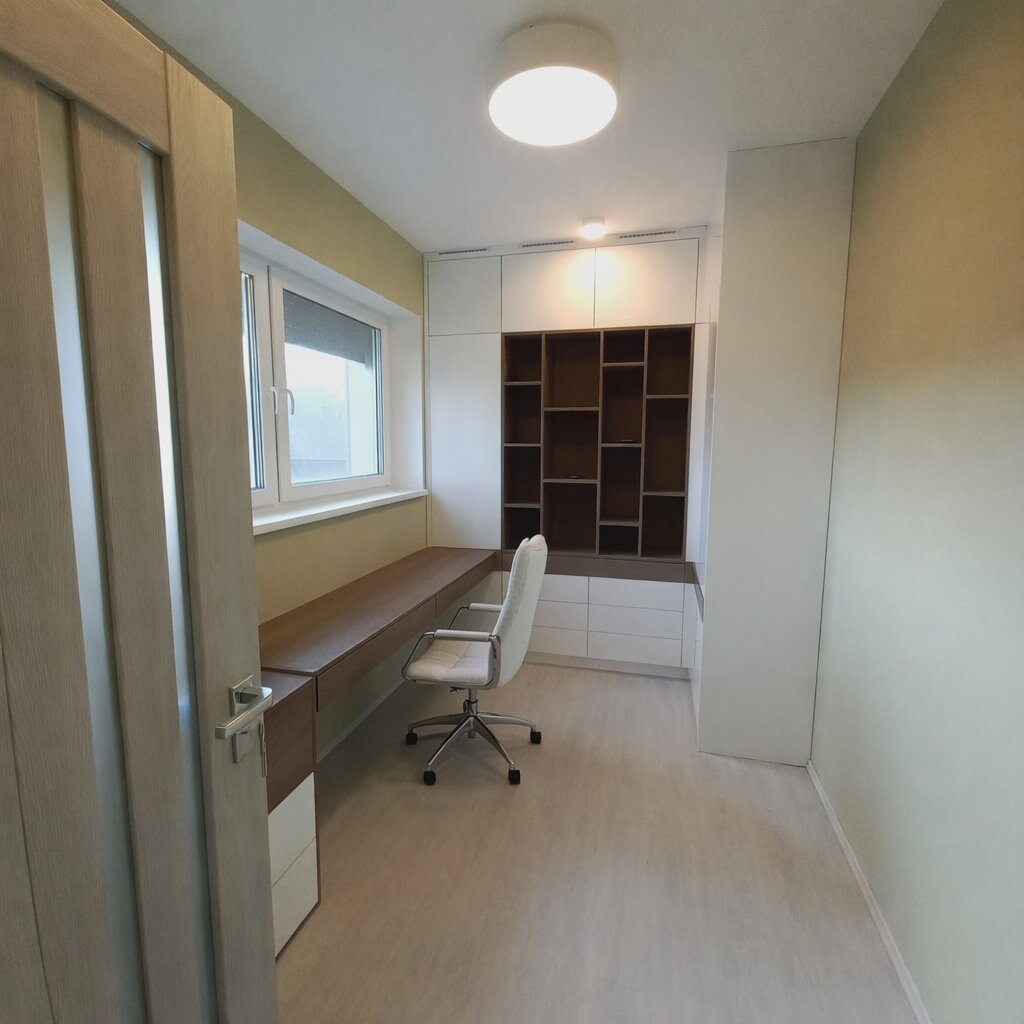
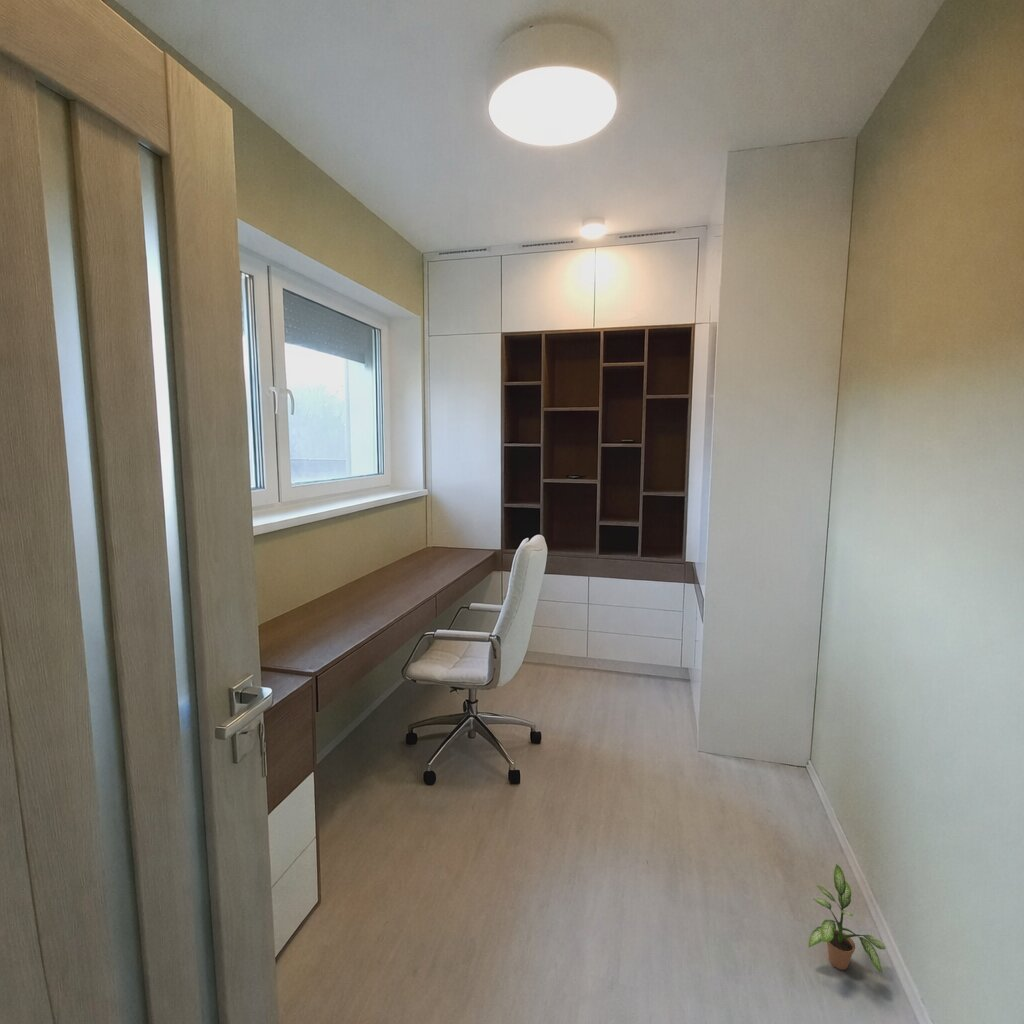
+ potted plant (847, 914)
